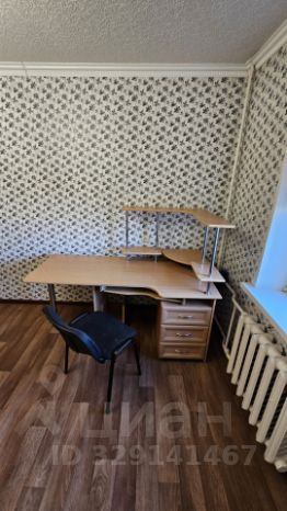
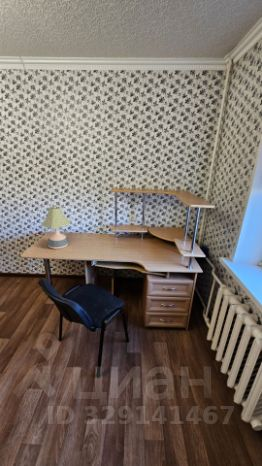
+ desk lamp (56, 227)
